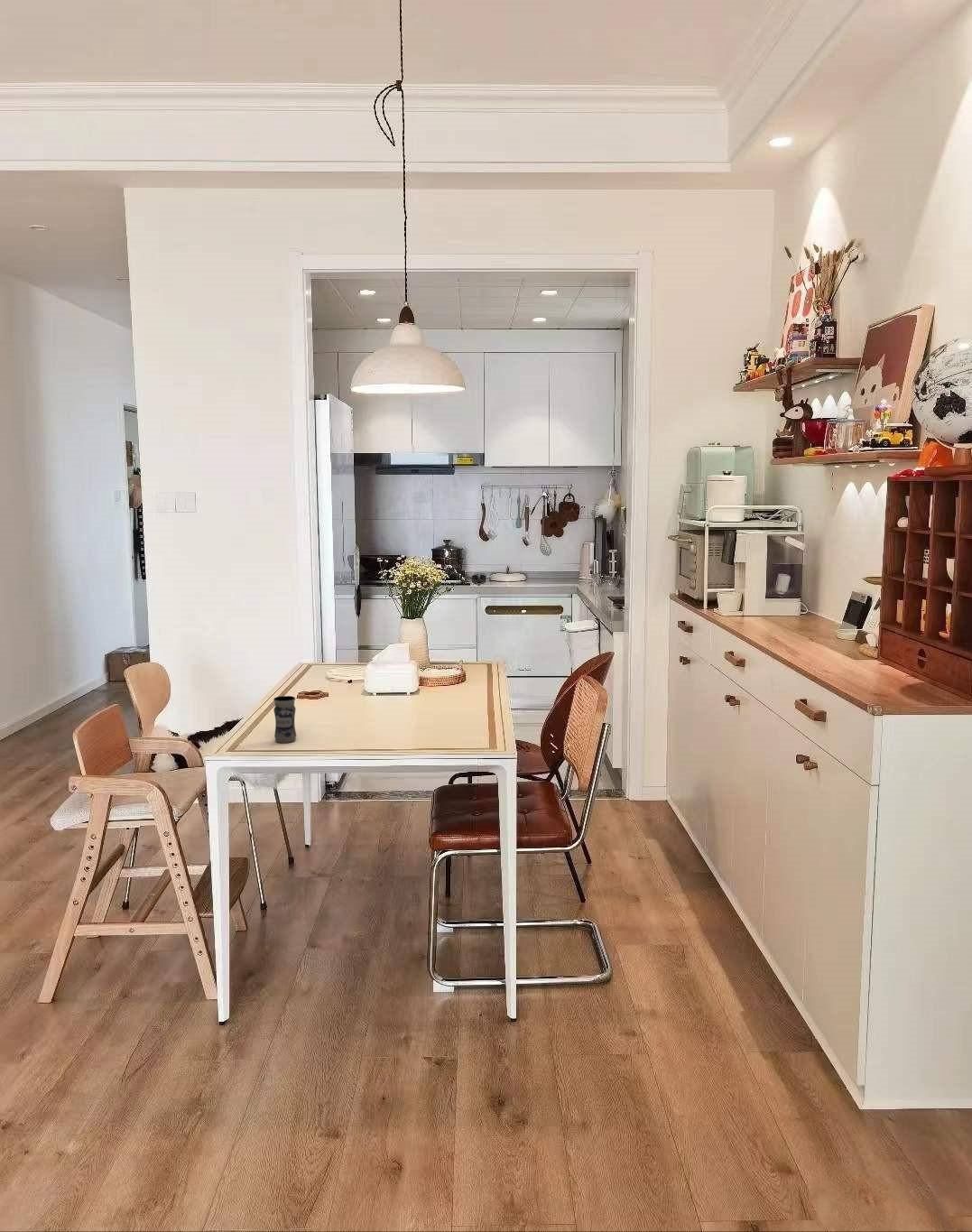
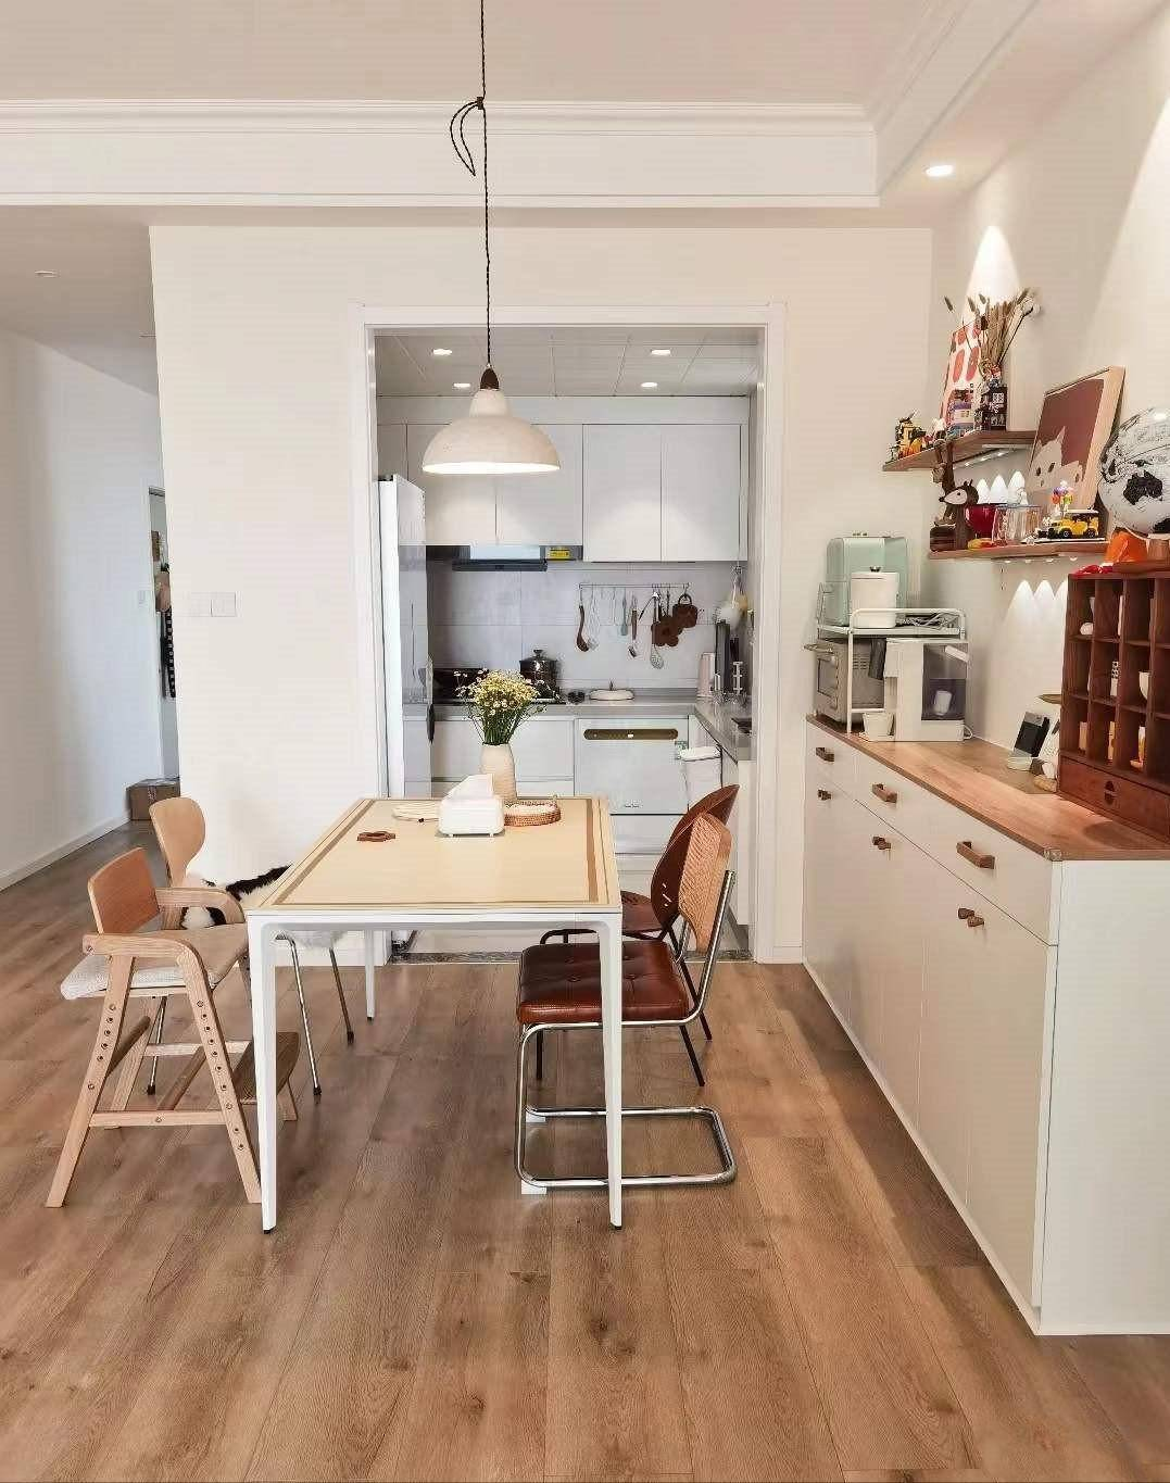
- jar (284, 718)
